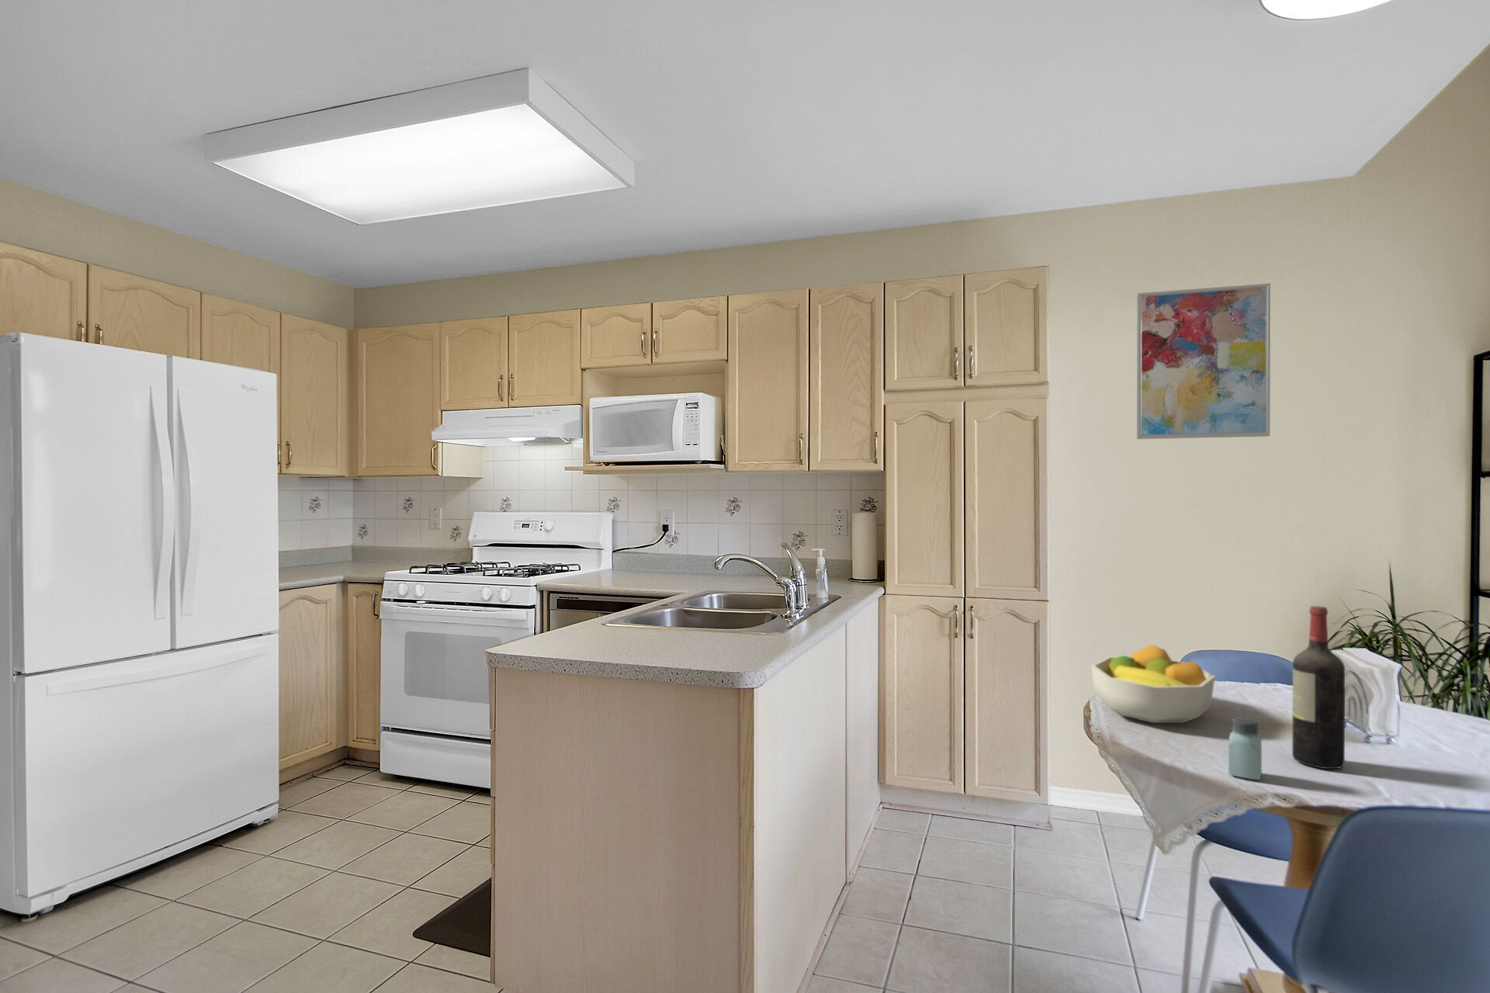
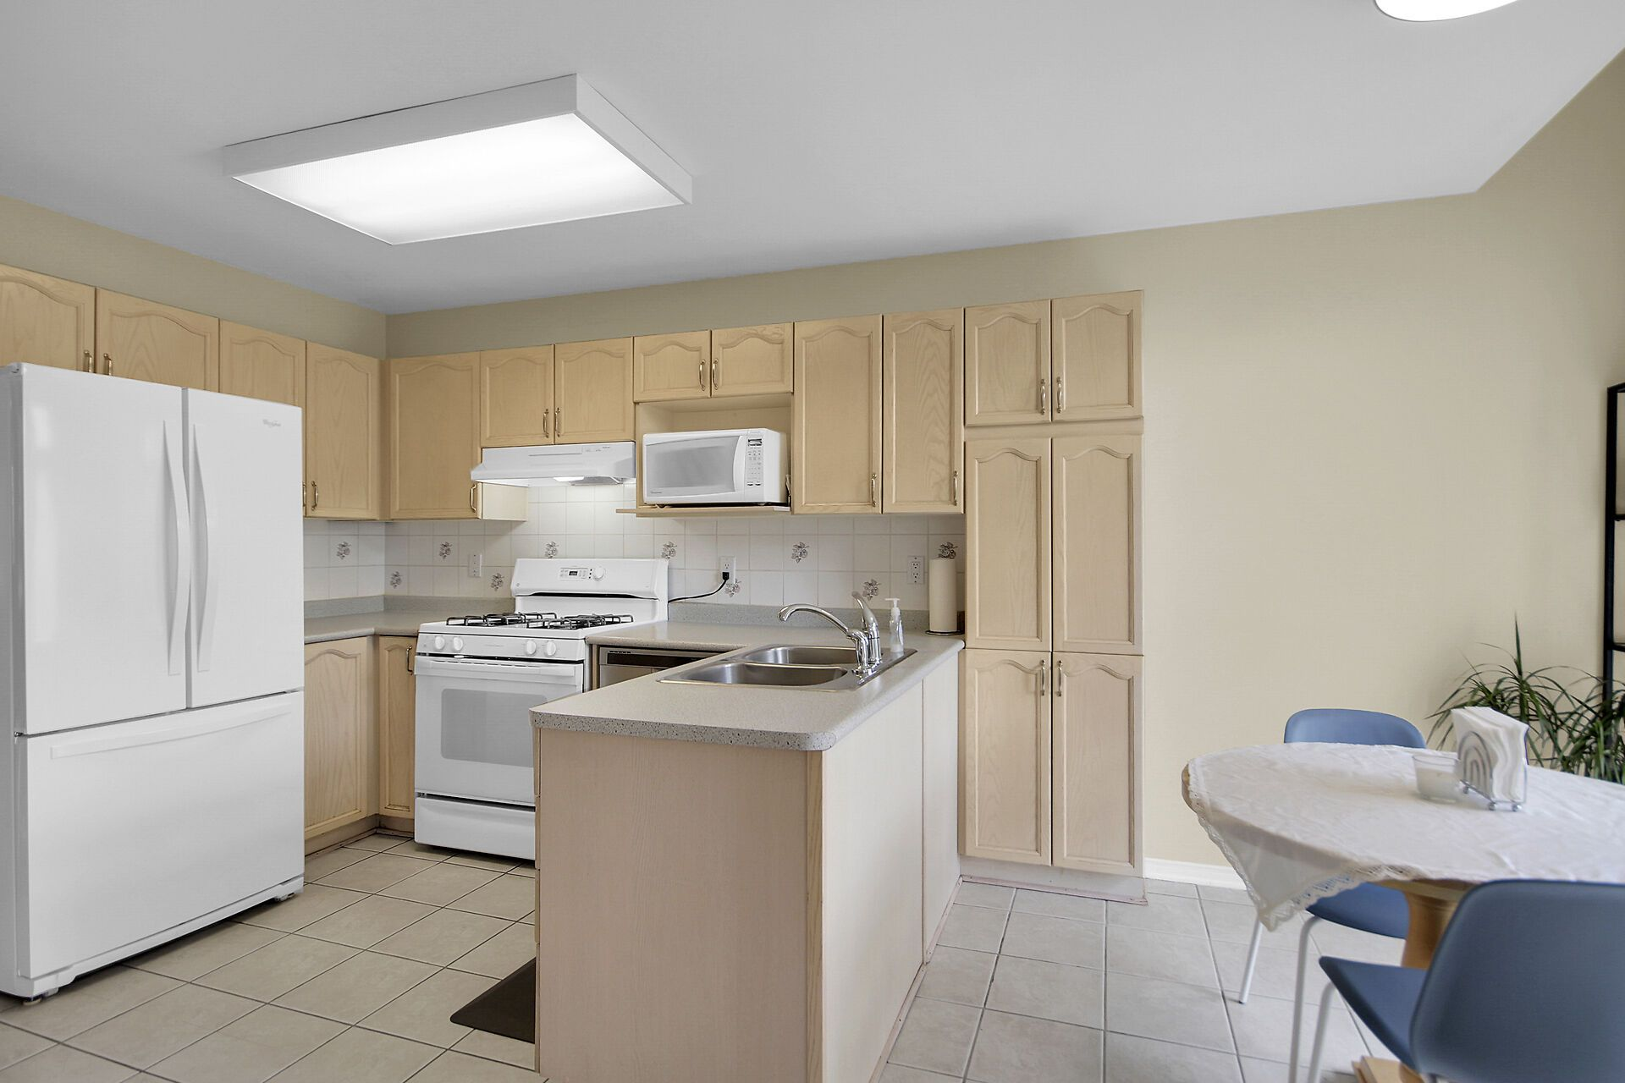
- fruit bowl (1151, 680)
- wine bottle (1318, 684)
- wall art (1202, 364)
- saltshaker (1245, 747)
